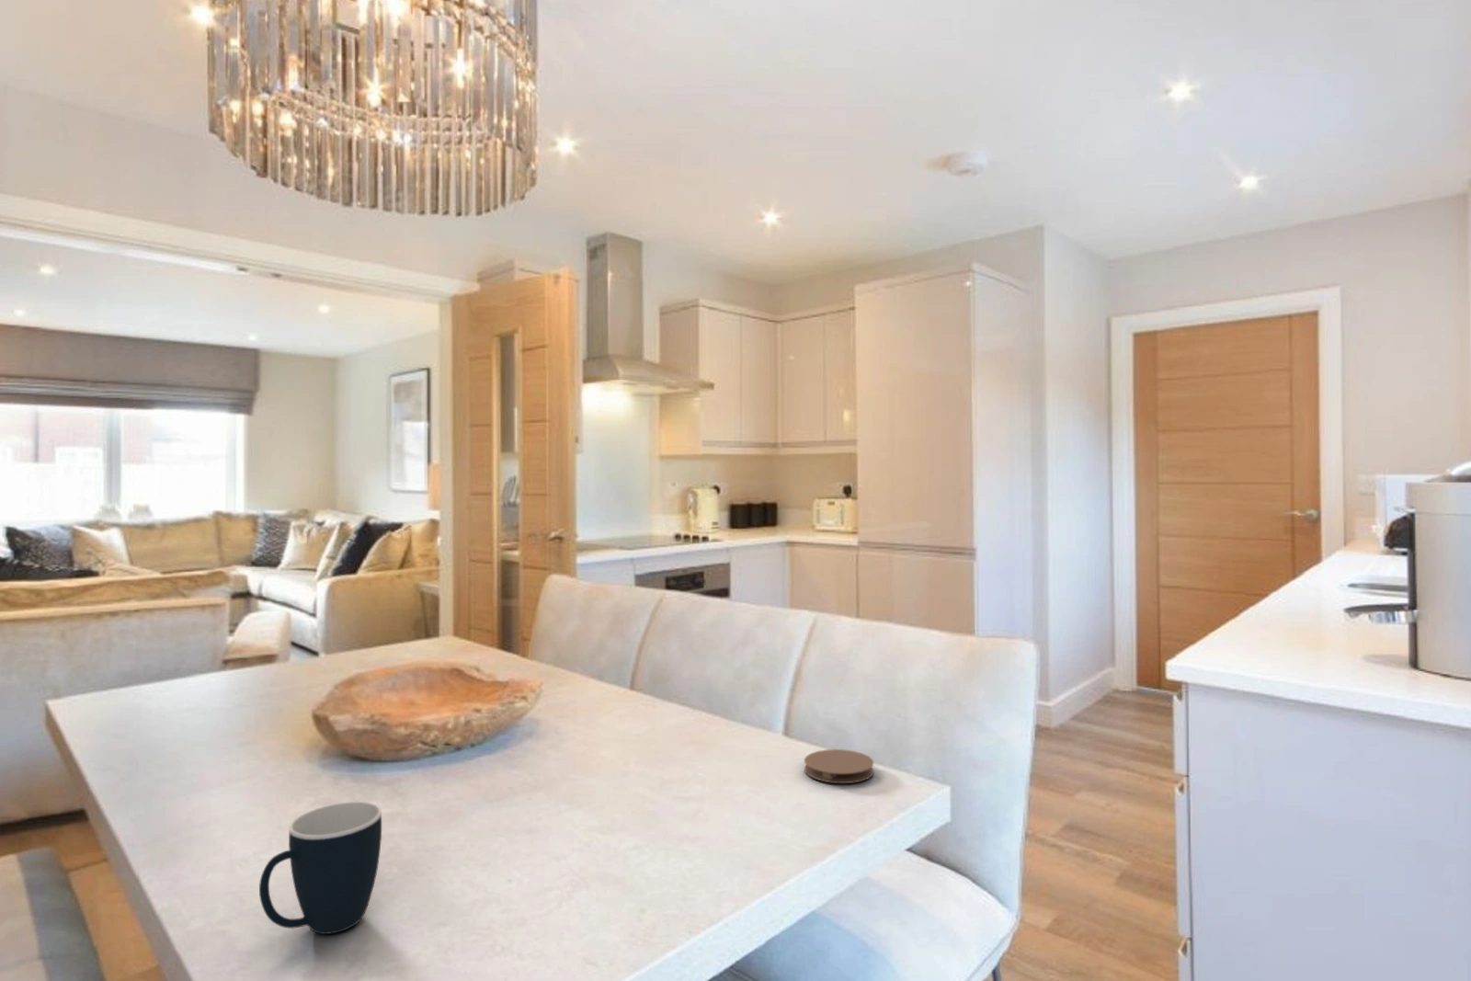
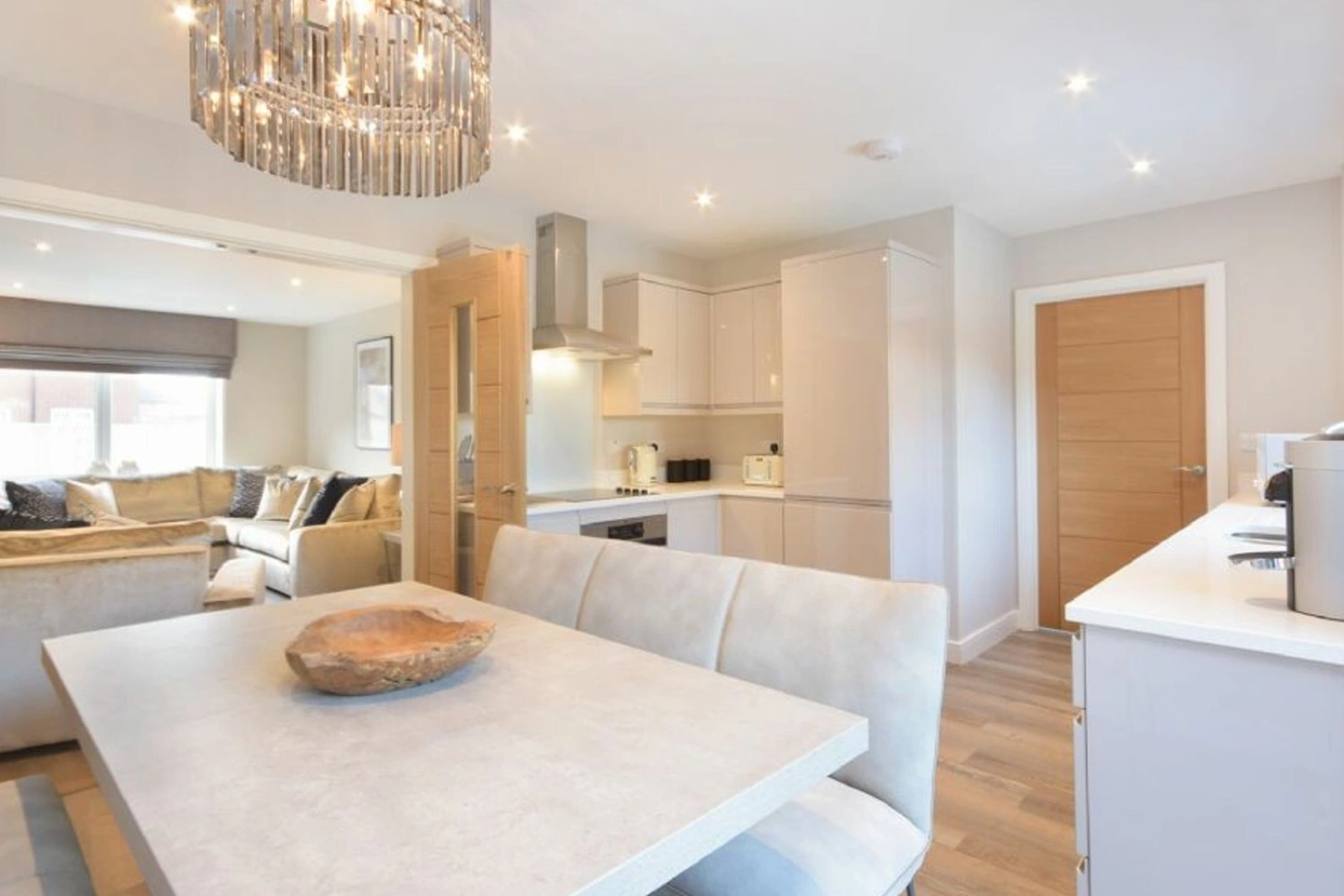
- mug (321, 877)
- coaster (838, 765)
